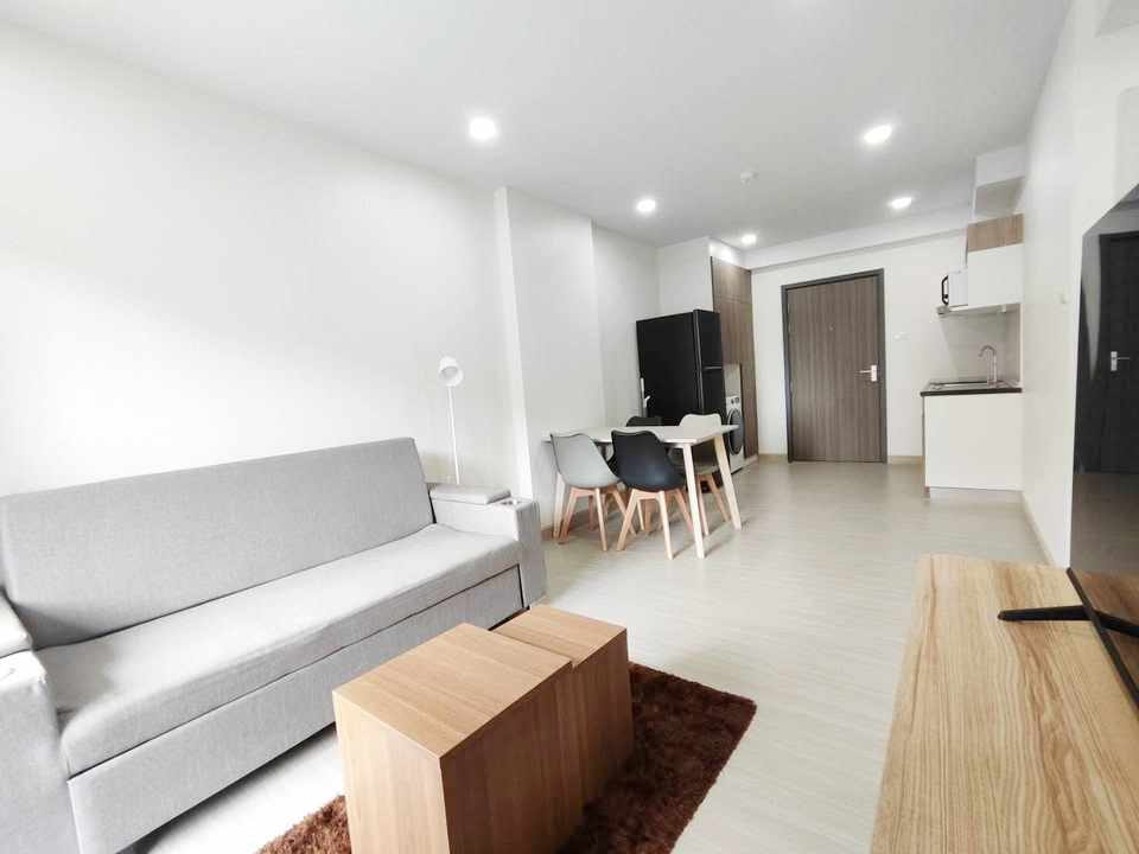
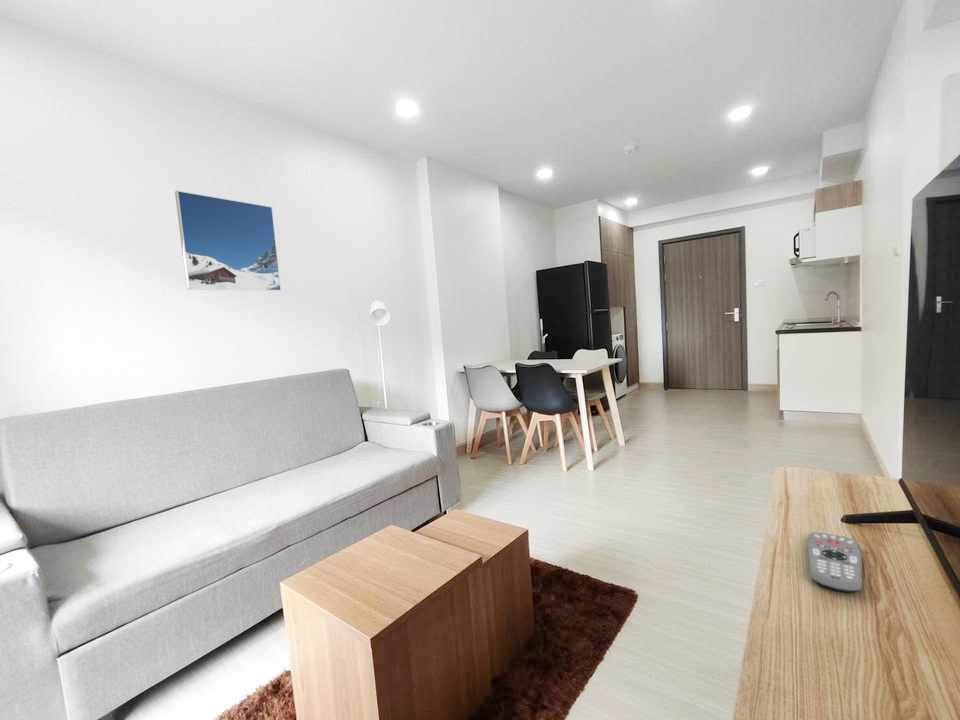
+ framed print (232, 245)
+ remote control (834, 560)
